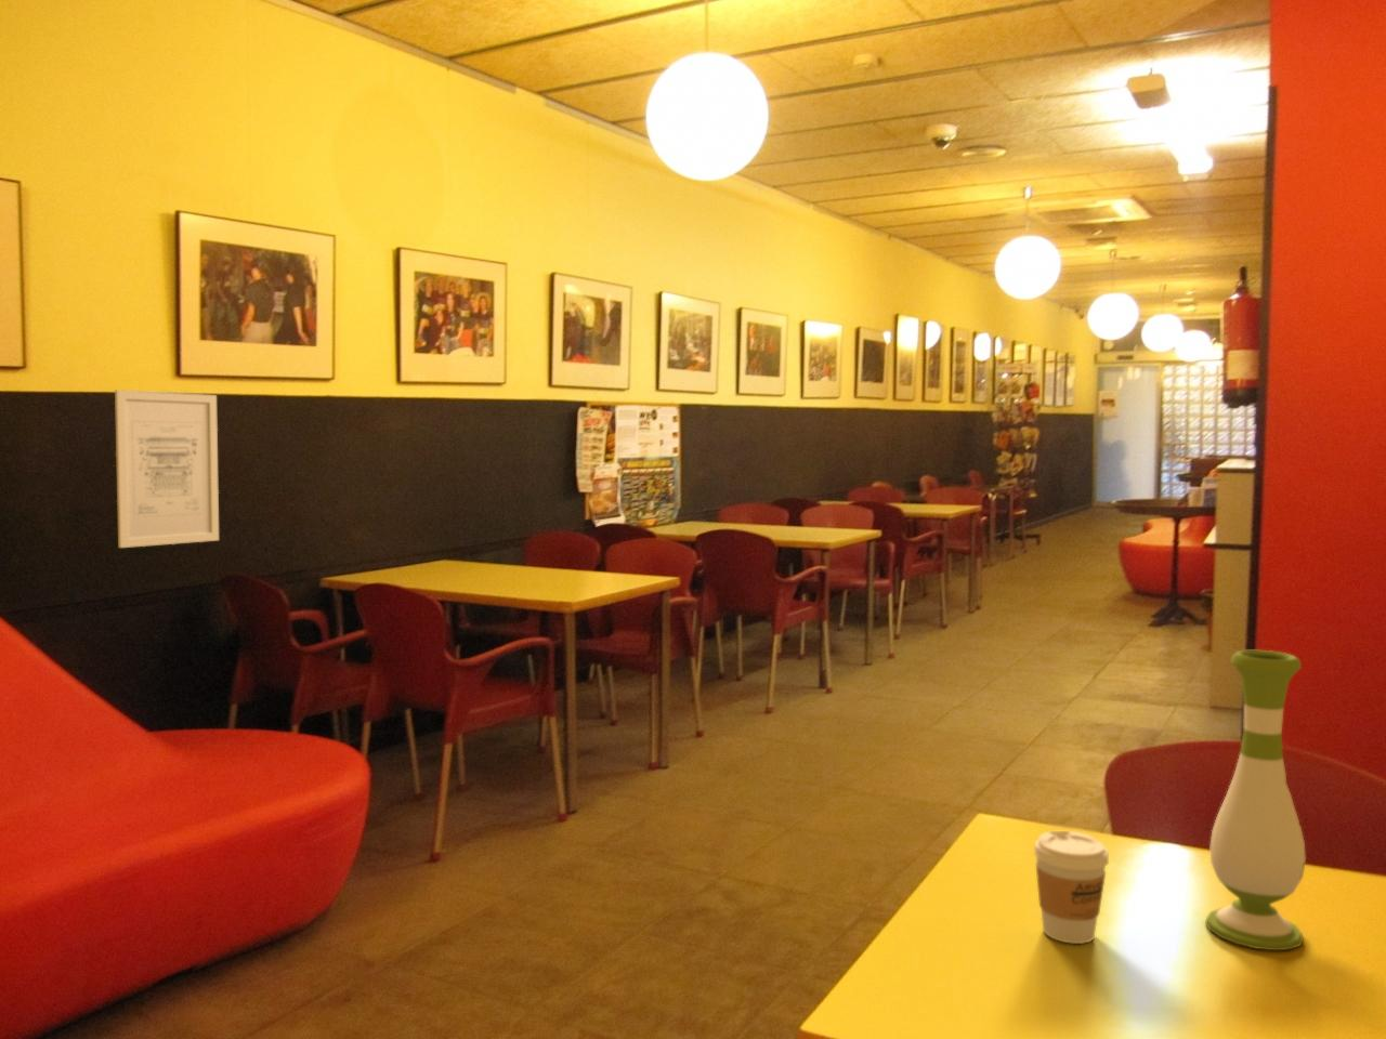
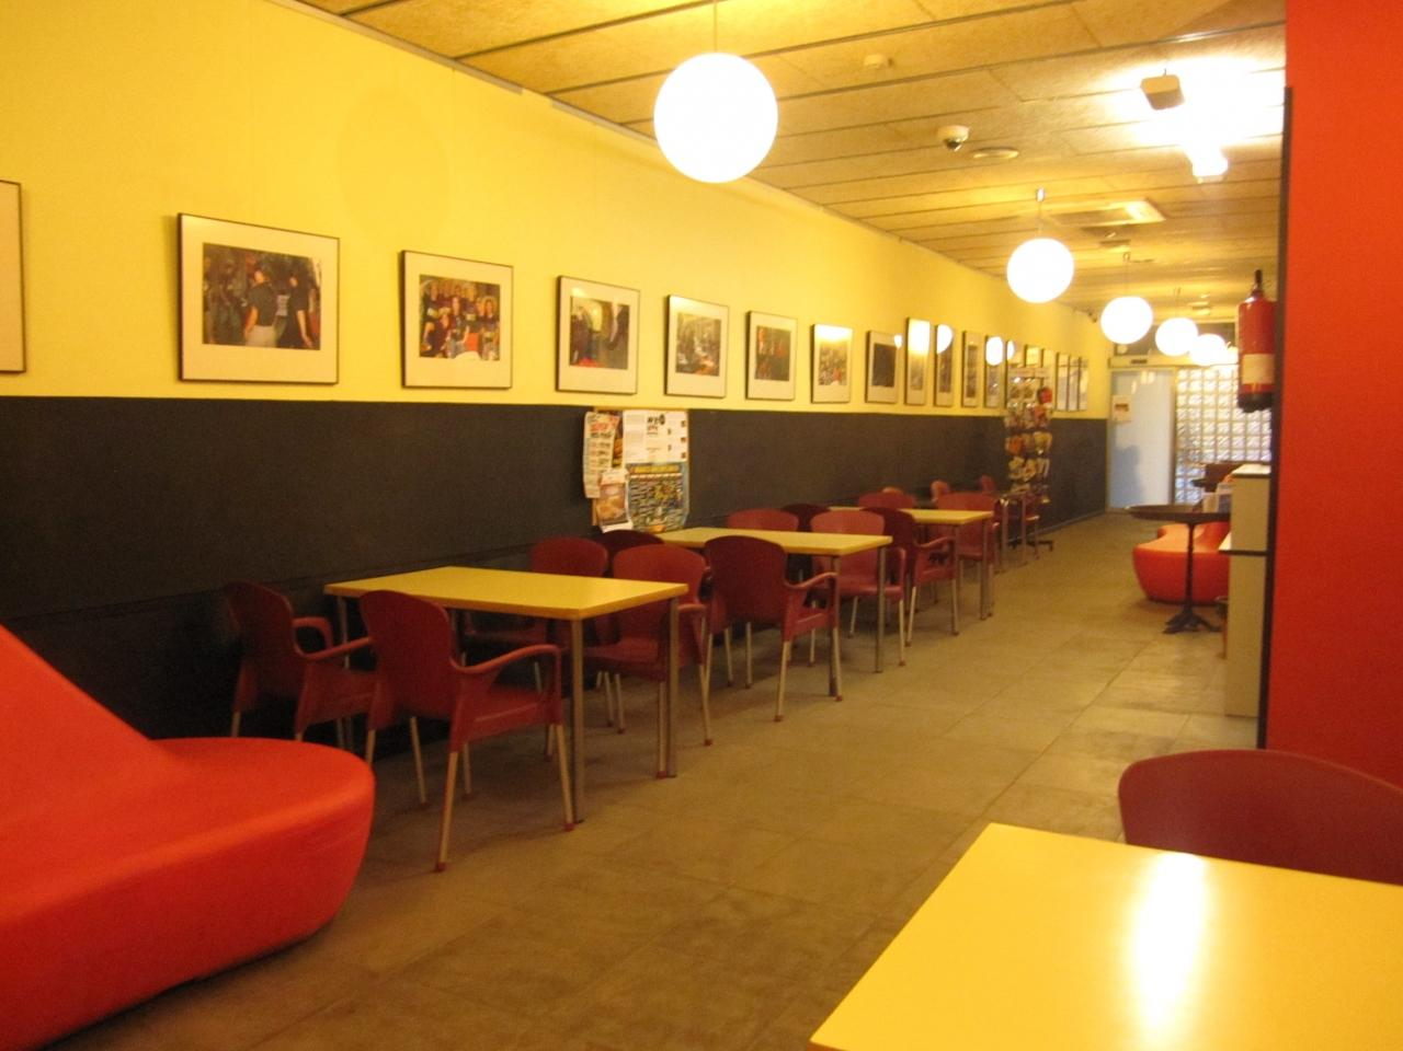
- vase (1259, 793)
- coffee cup (1070, 885)
- wall art (169, 468)
